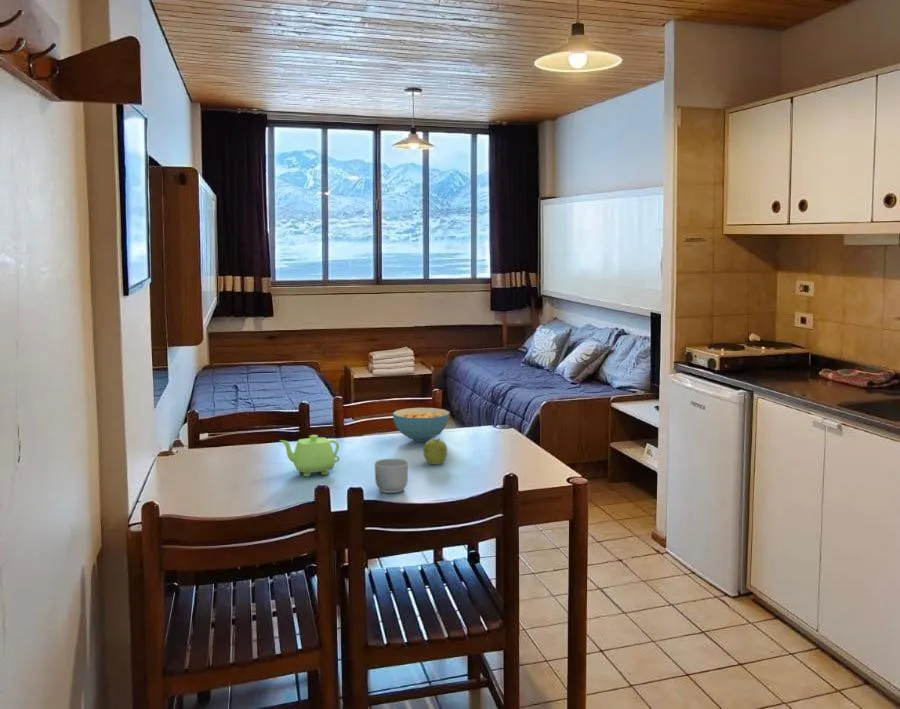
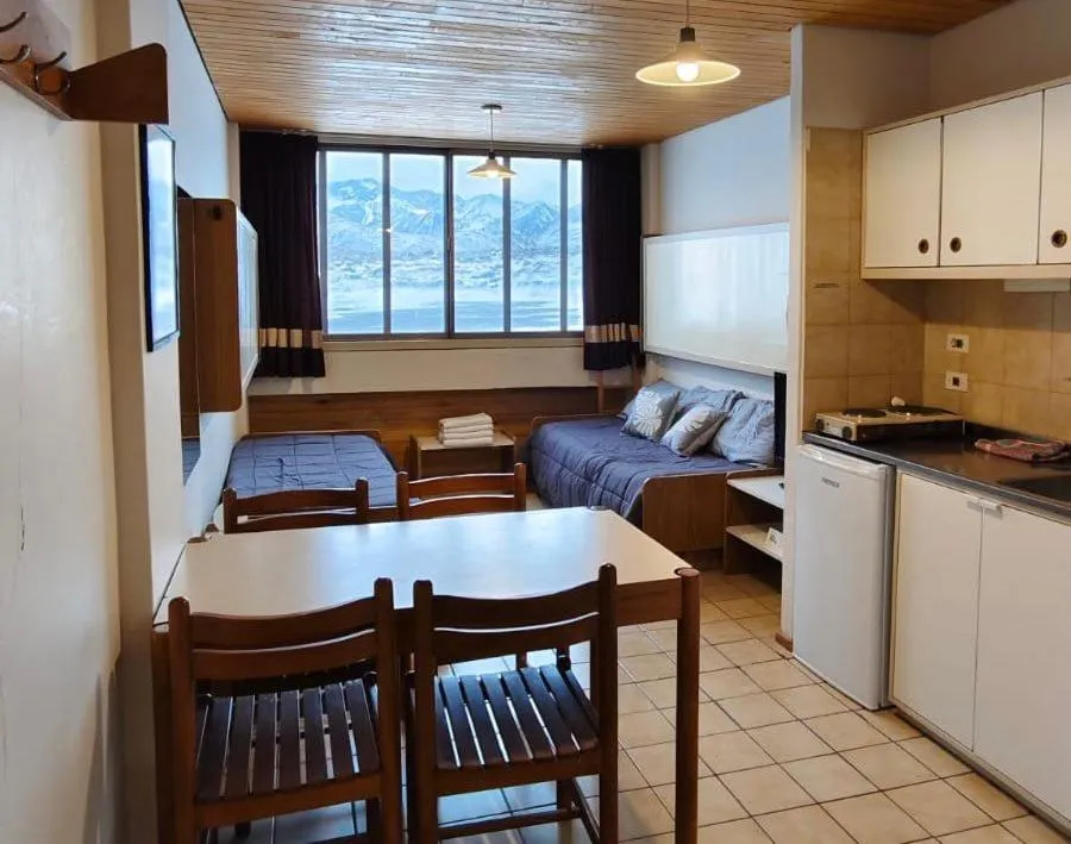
- teapot (310, 454)
- cereal bowl (421, 426)
- fruit (435, 450)
- mug (390, 474)
